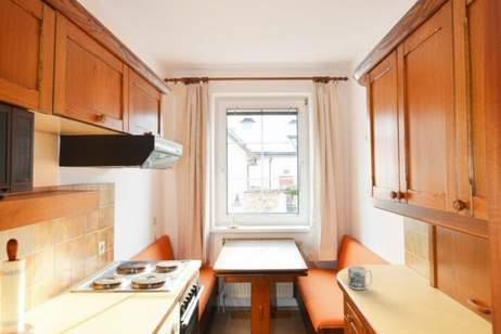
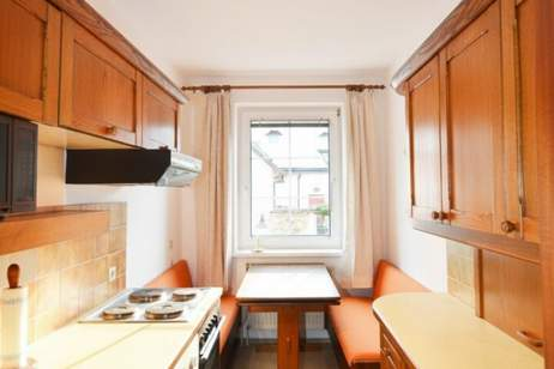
- mug (360, 278)
